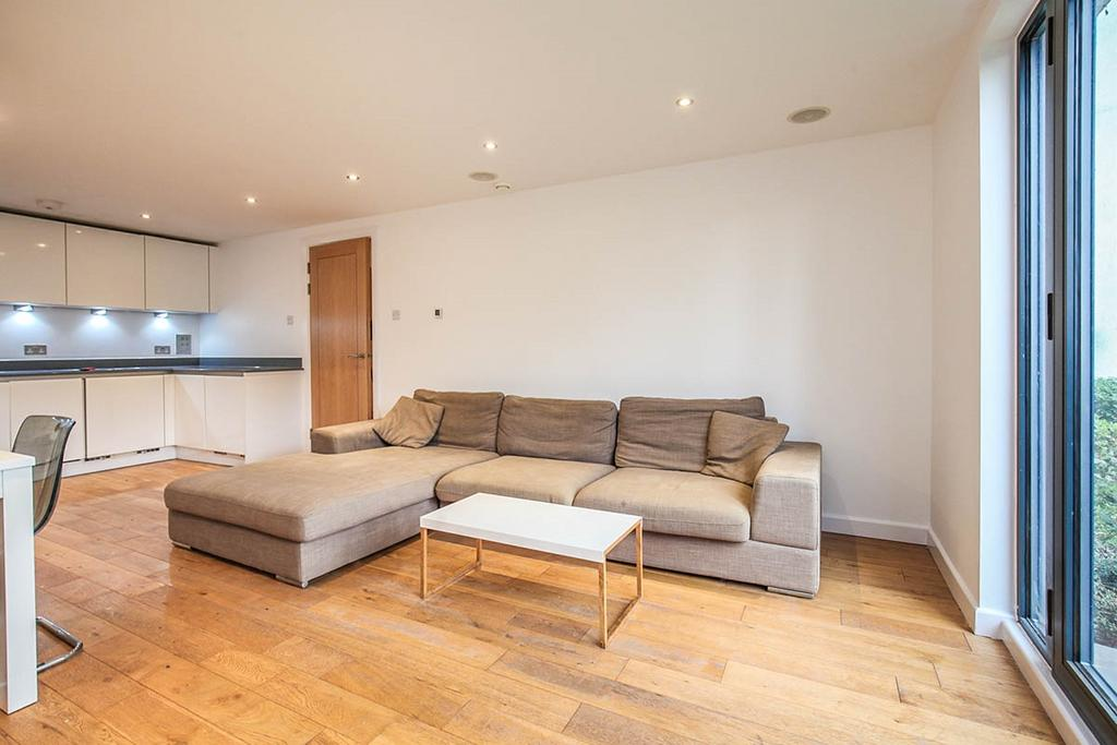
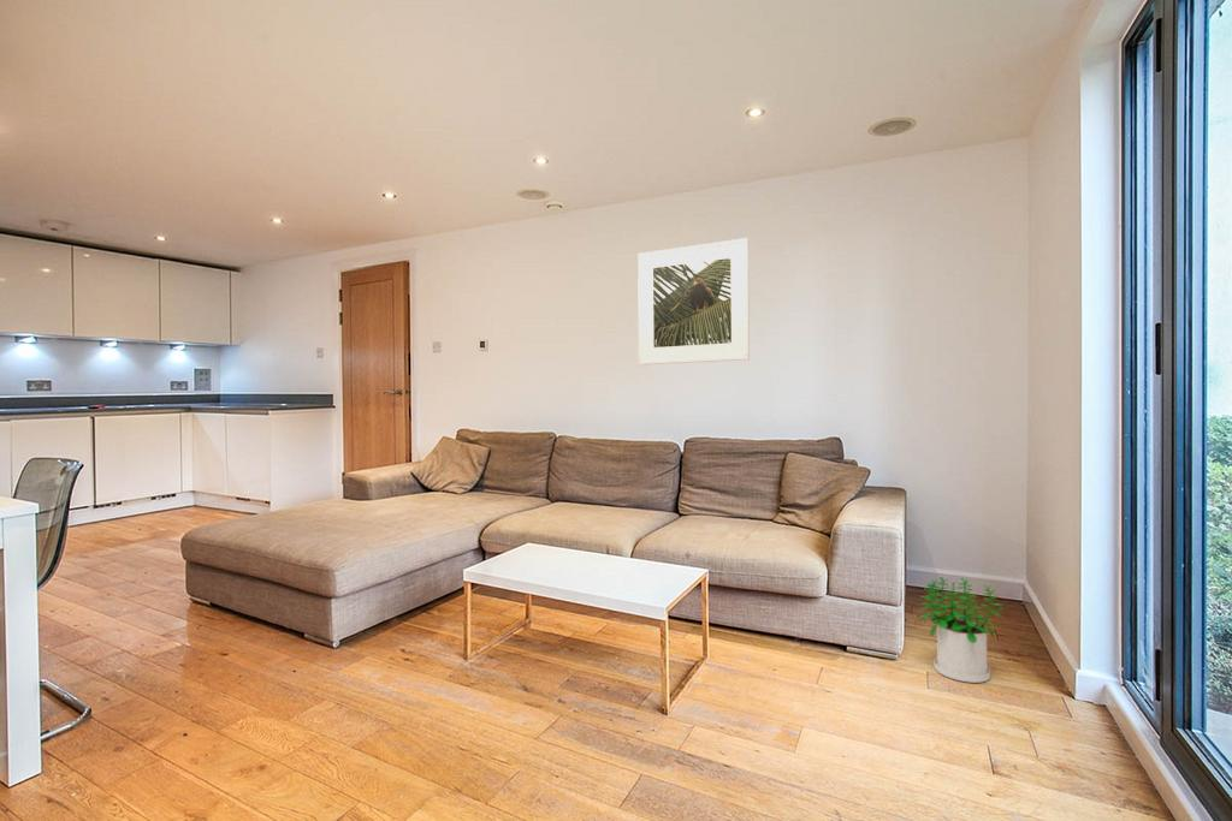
+ potted plant (955, 624)
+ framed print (691, 304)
